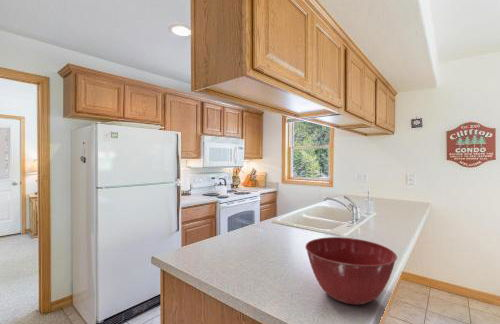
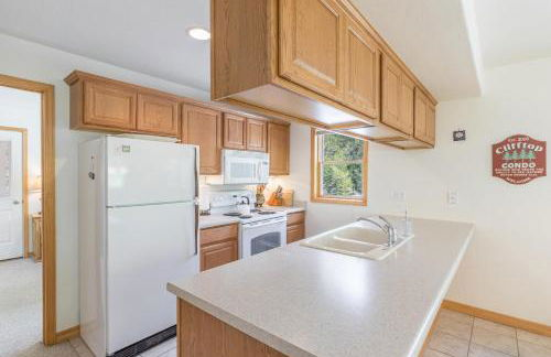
- mixing bowl (348, 271)
